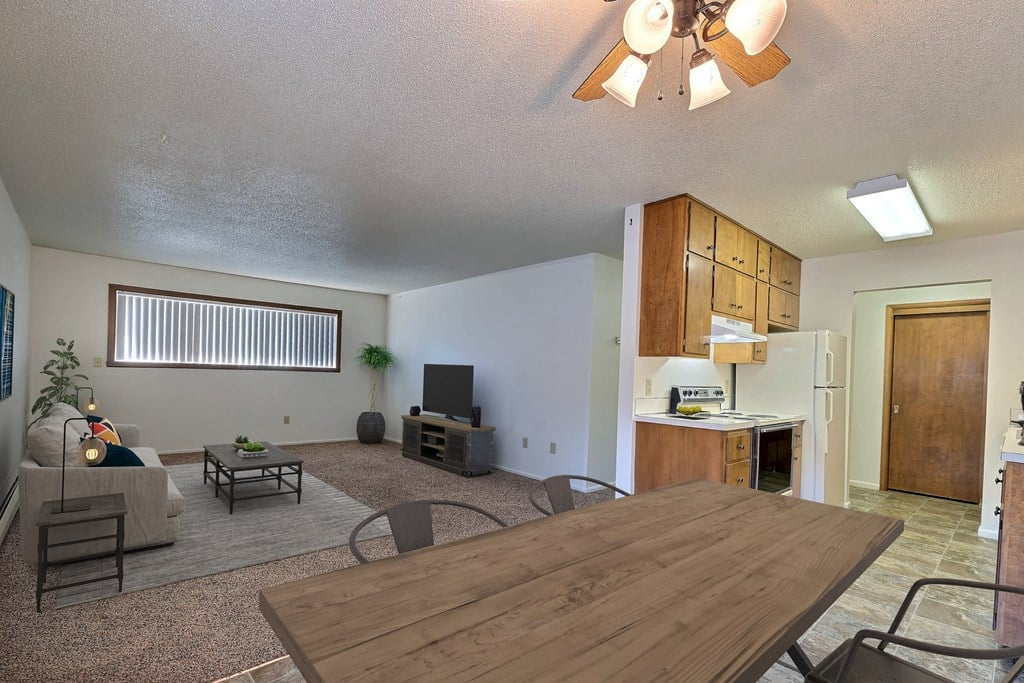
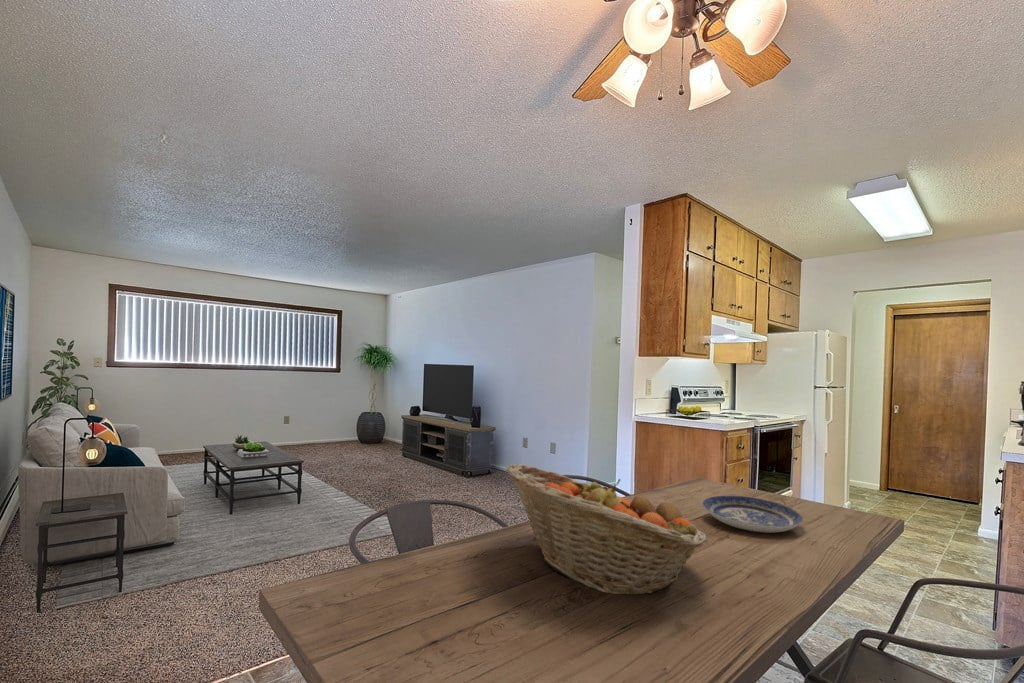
+ fruit basket (598, 516)
+ plate (750, 516)
